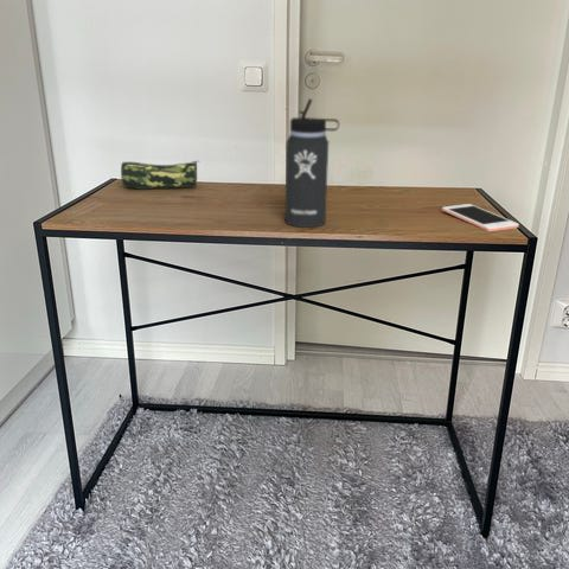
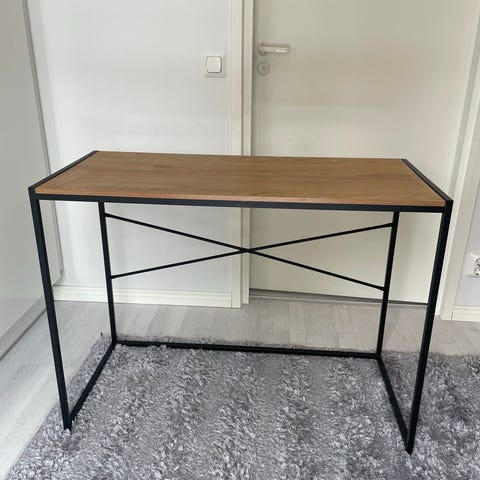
- thermos bottle (312, 162)
- pencil case (161, 174)
- cell phone (478, 217)
